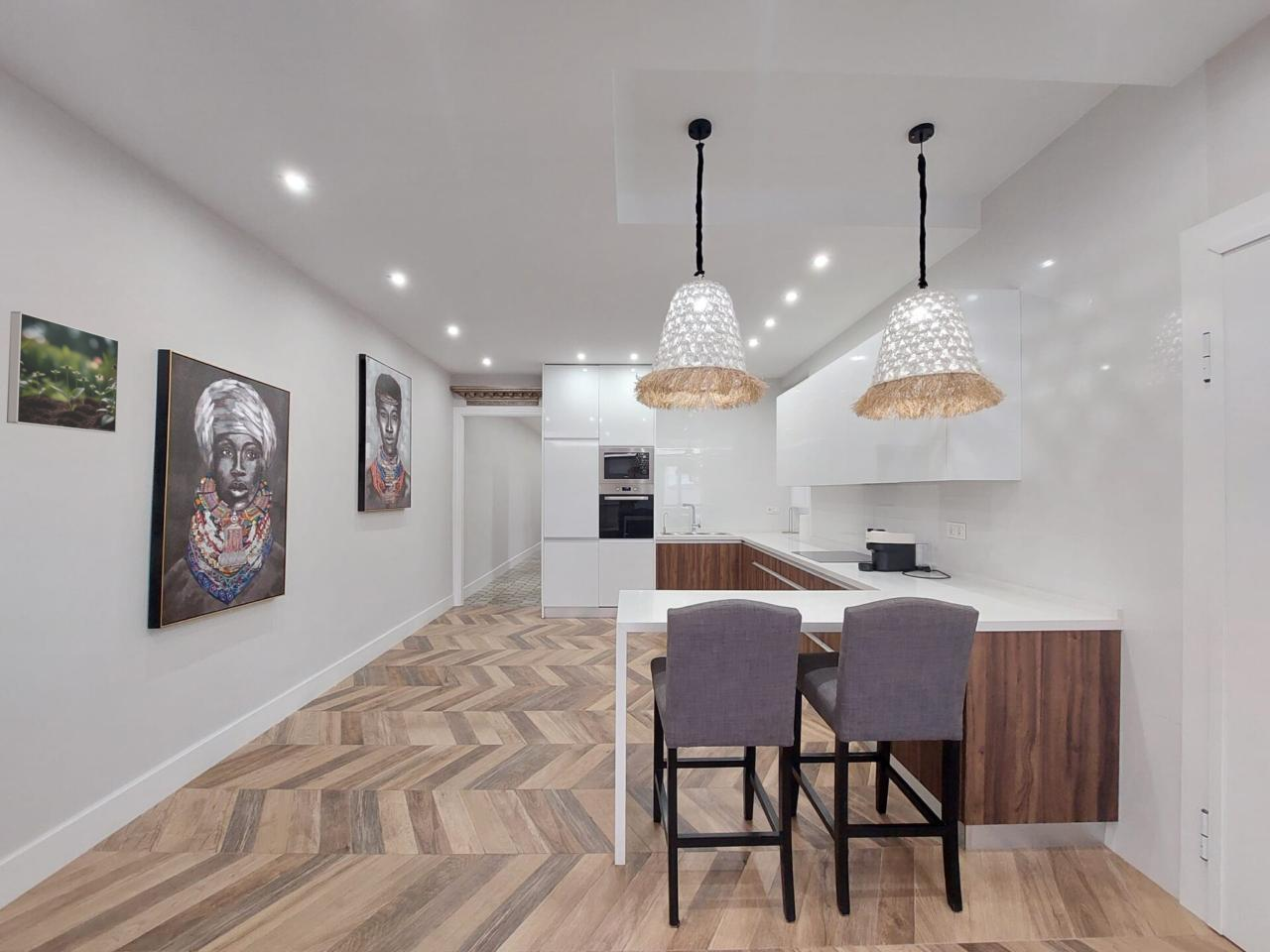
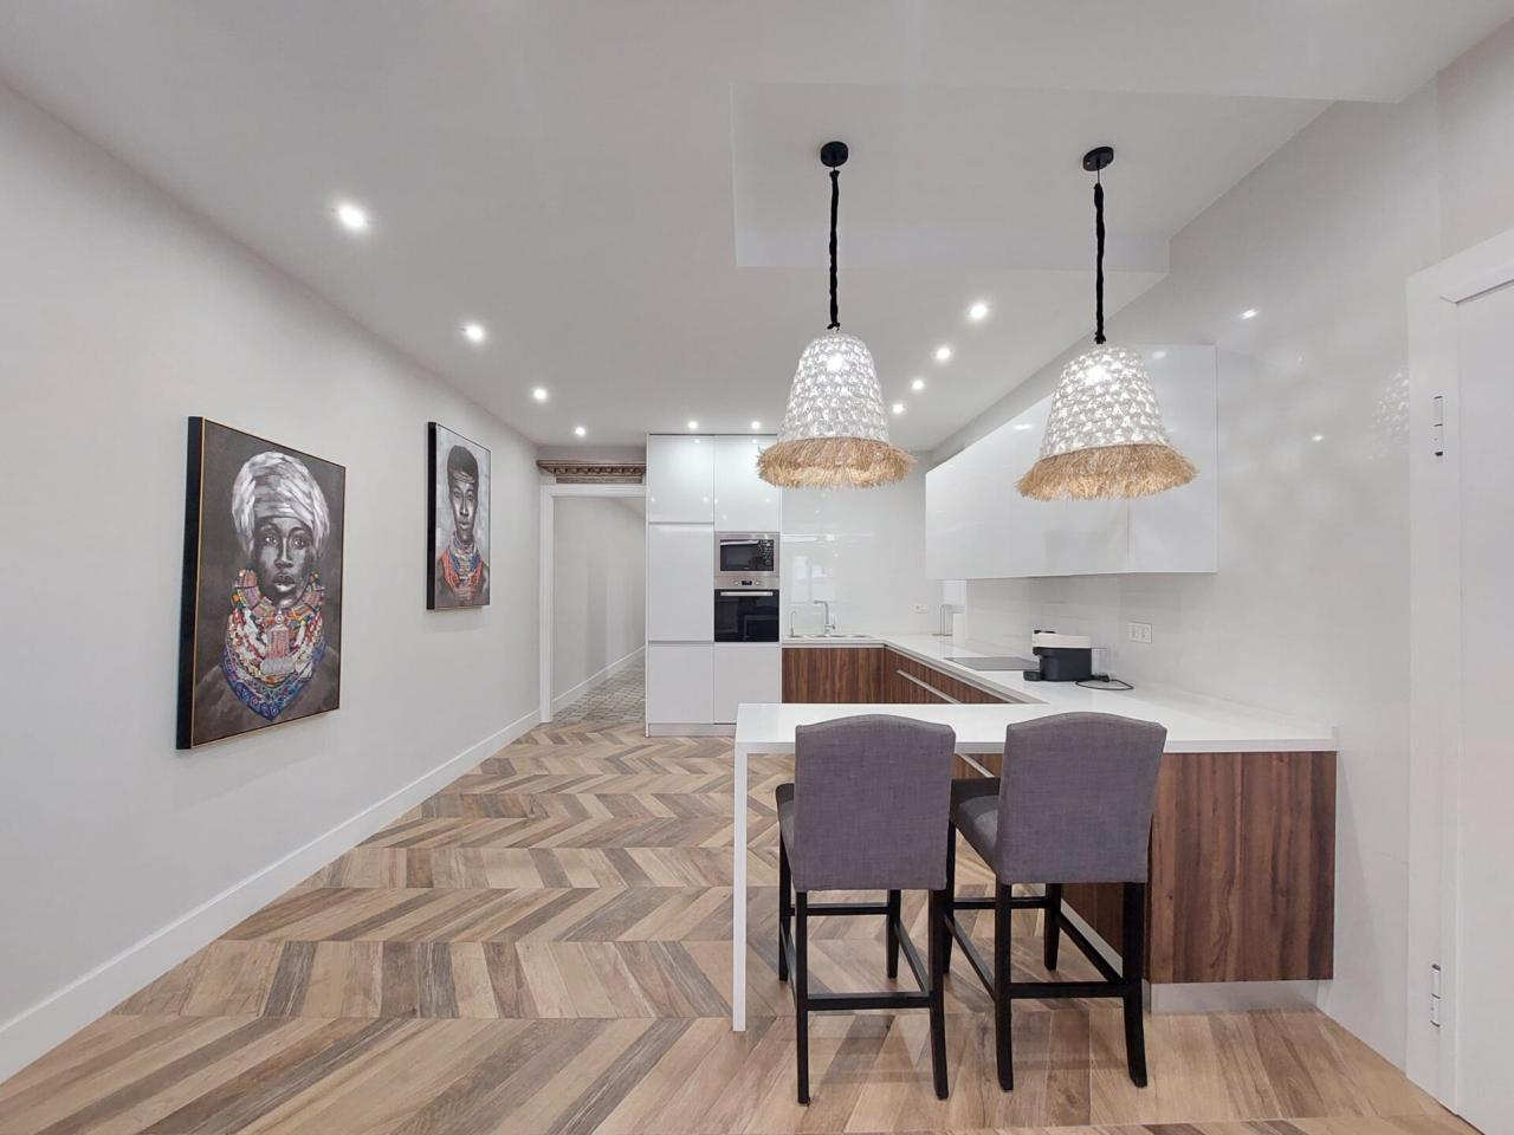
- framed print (67, 378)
